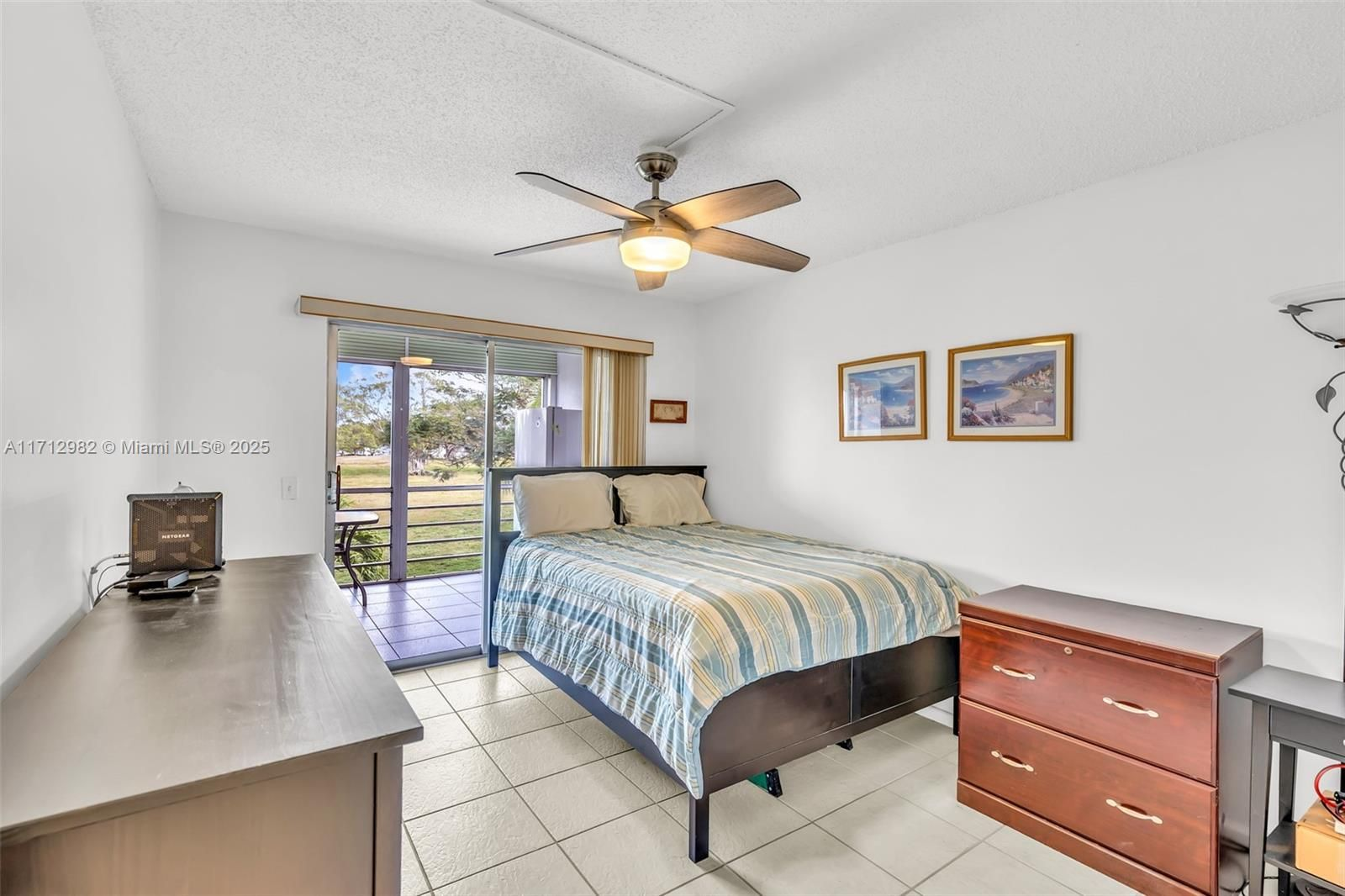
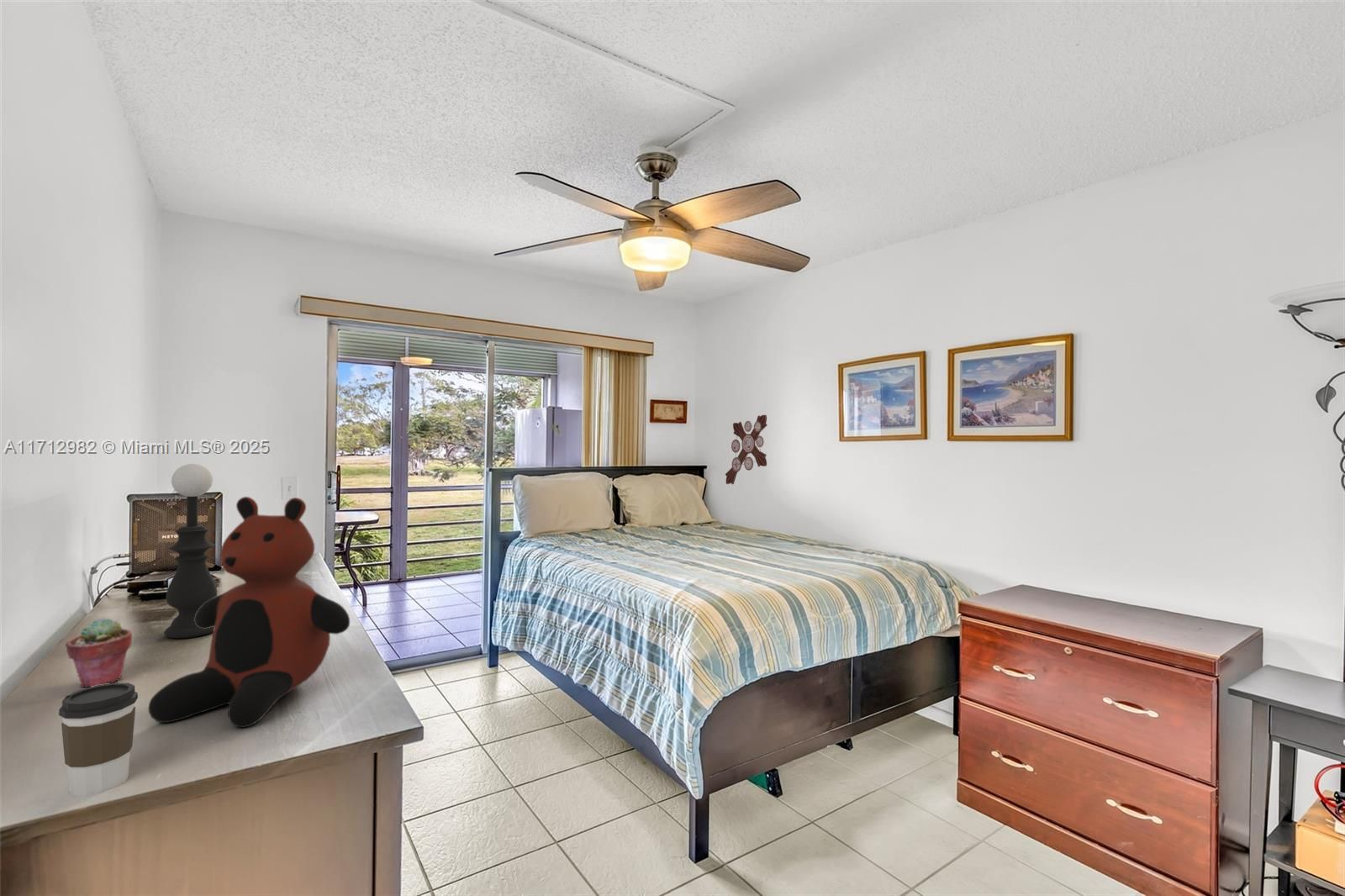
+ potted succulent (100, 650)
+ coffee cup (99, 739)
+ decorative cross (745, 451)
+ table lamp (192, 548)
+ teddy bear (250, 600)
